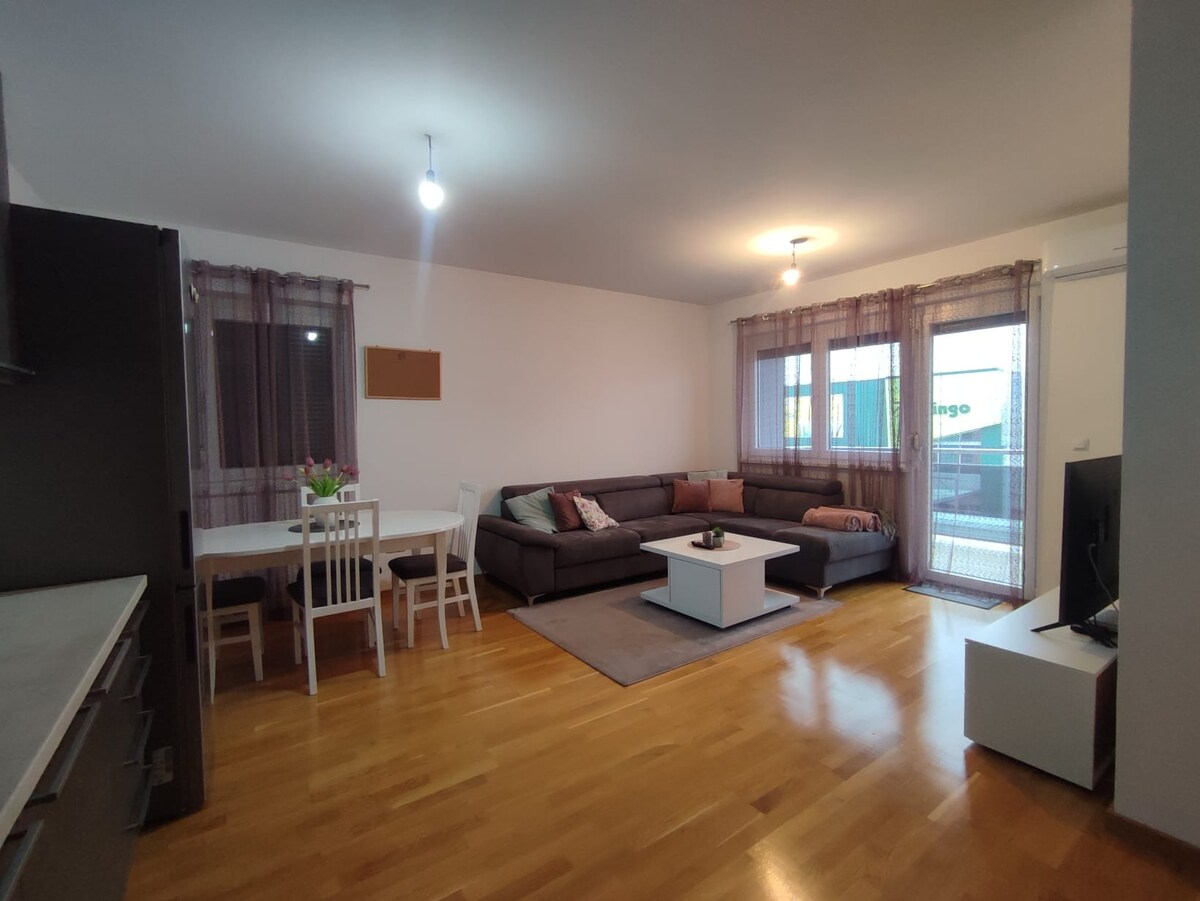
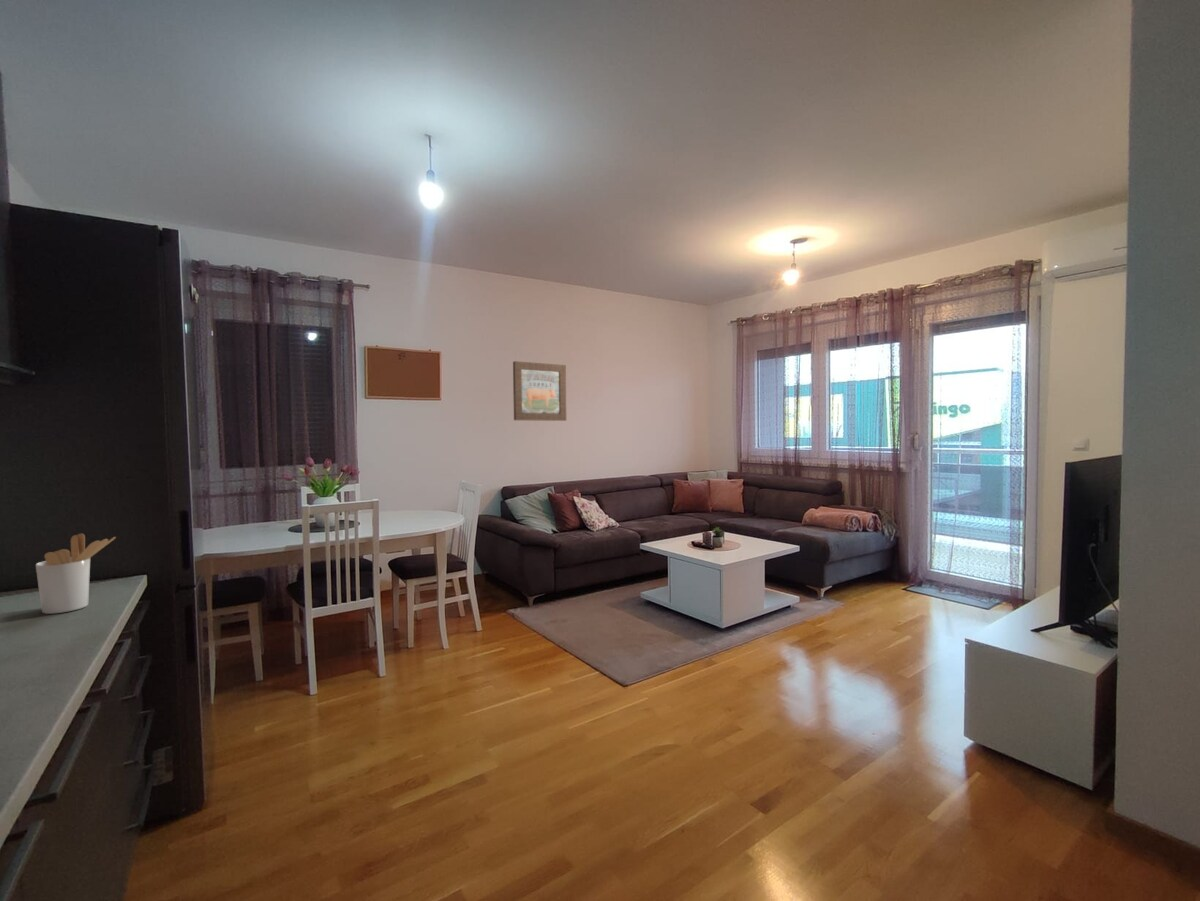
+ utensil holder (77, 572)
+ wall art (540, 391)
